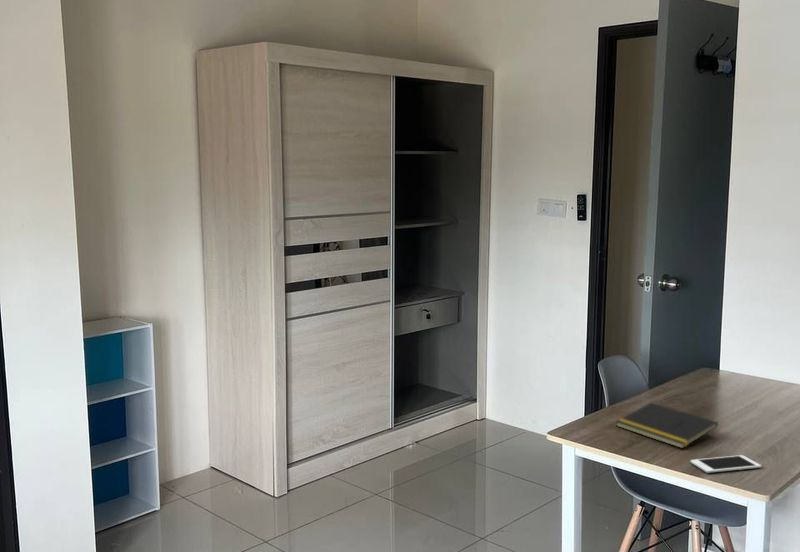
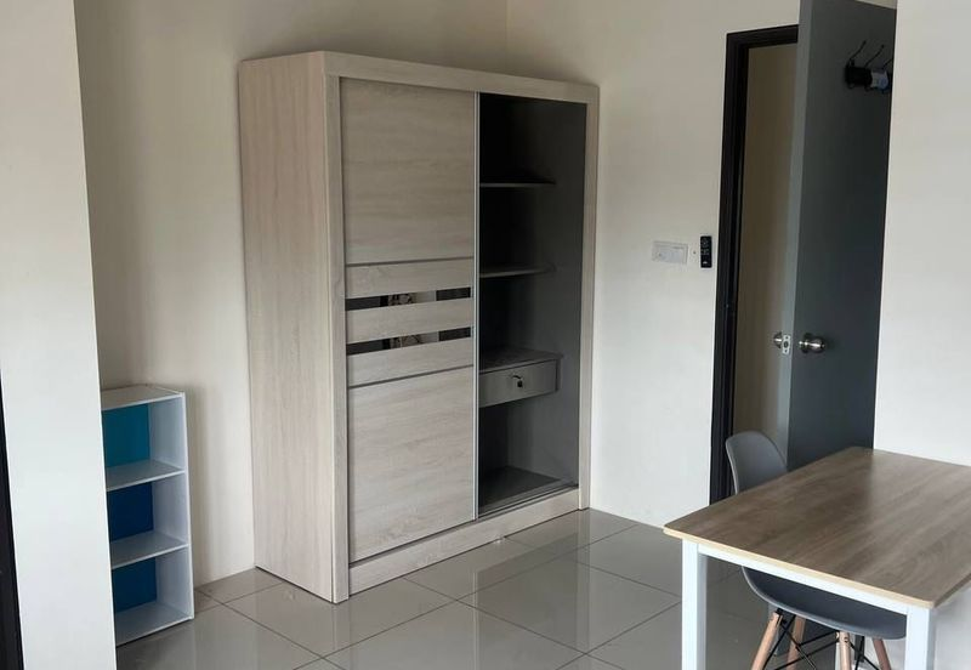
- notepad (665, 424)
- cell phone (725, 463)
